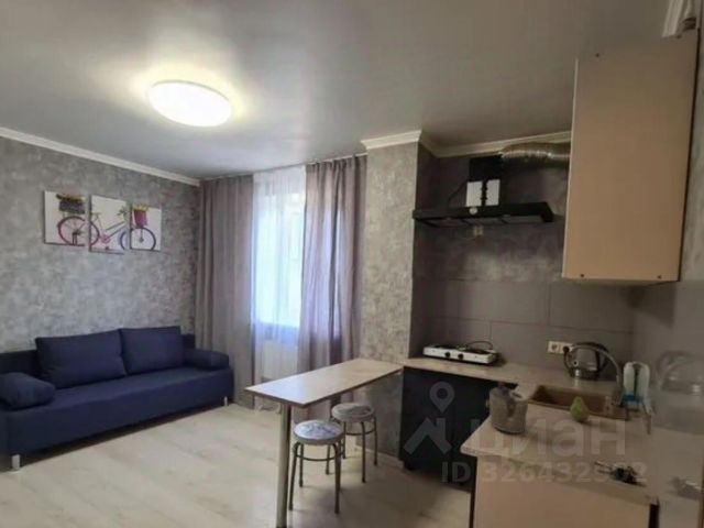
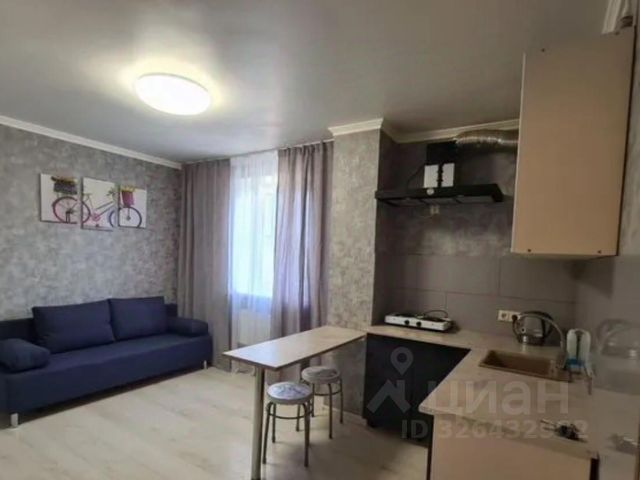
- fruit (580, 407)
- teapot (506, 405)
